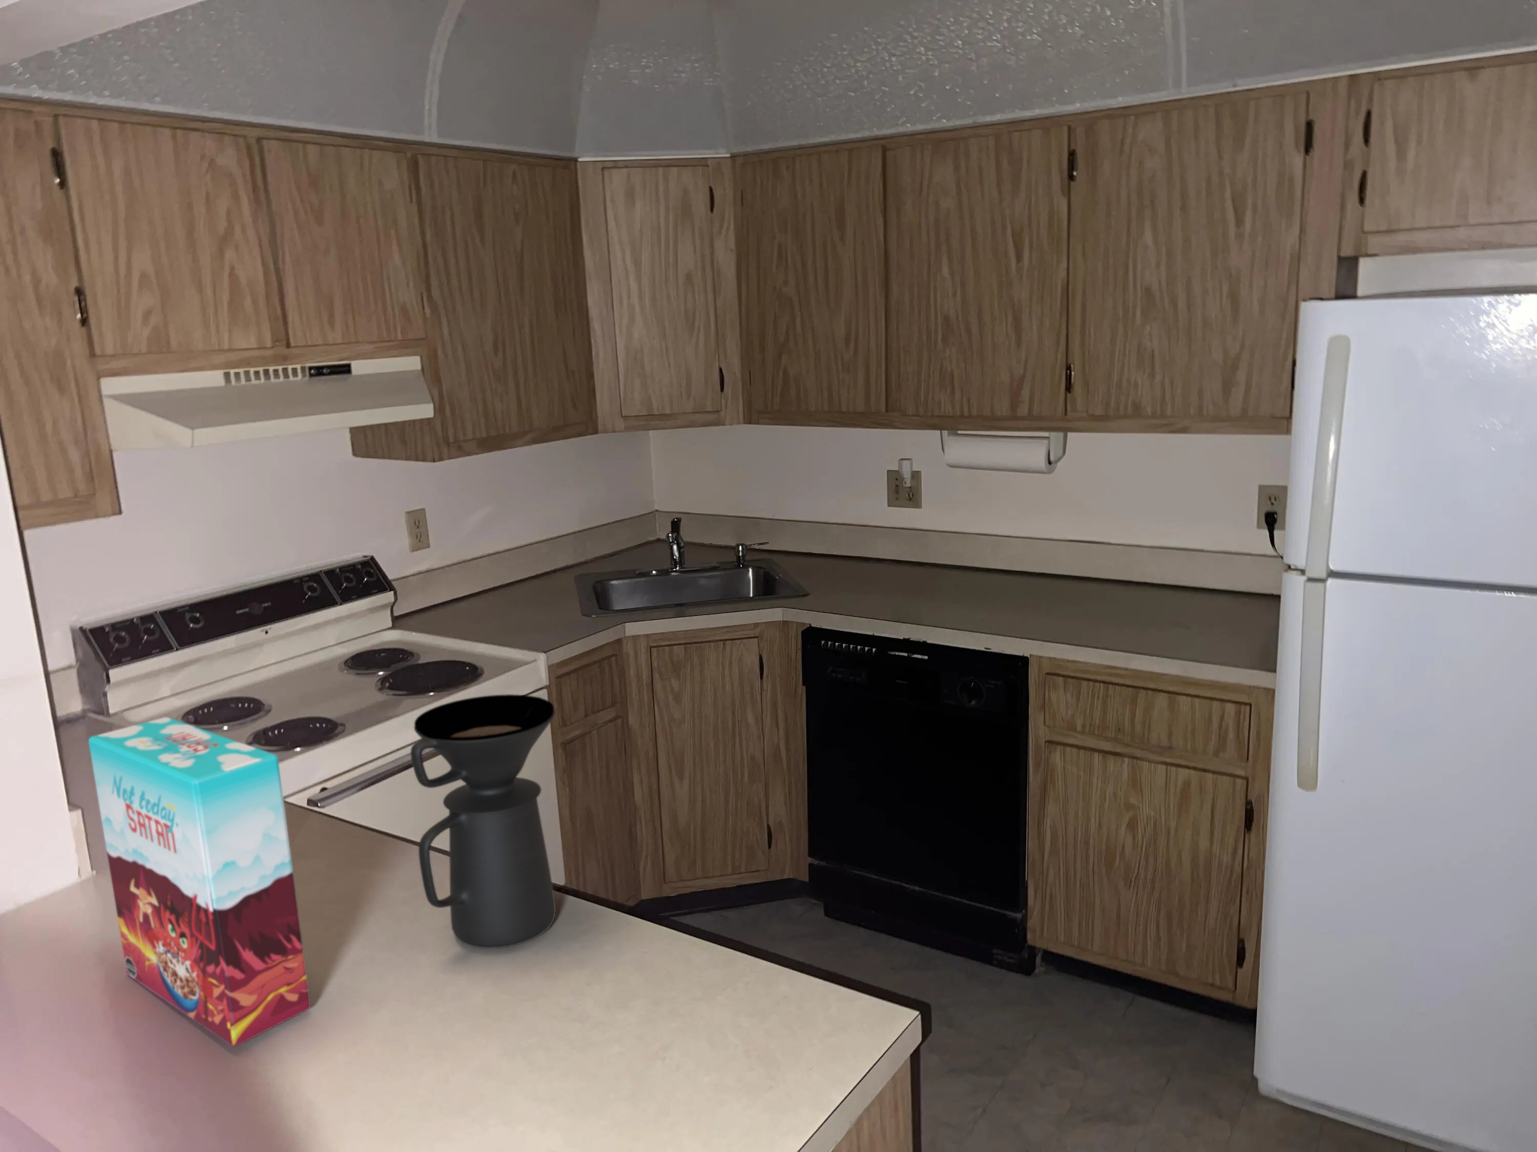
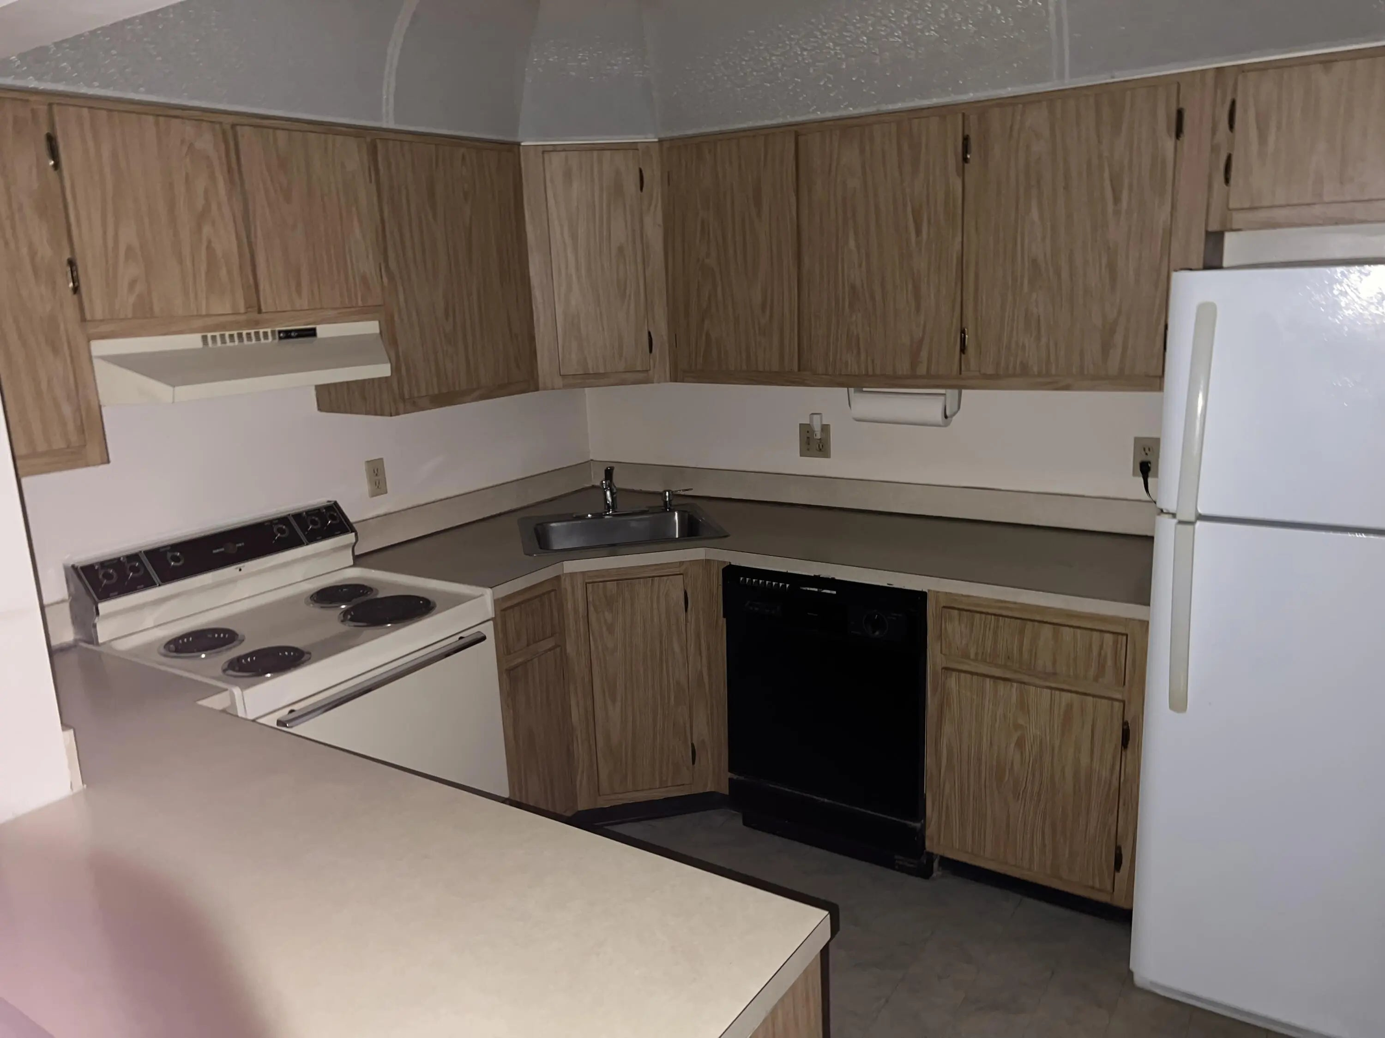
- coffee maker (495, 822)
- cereal box (197, 871)
